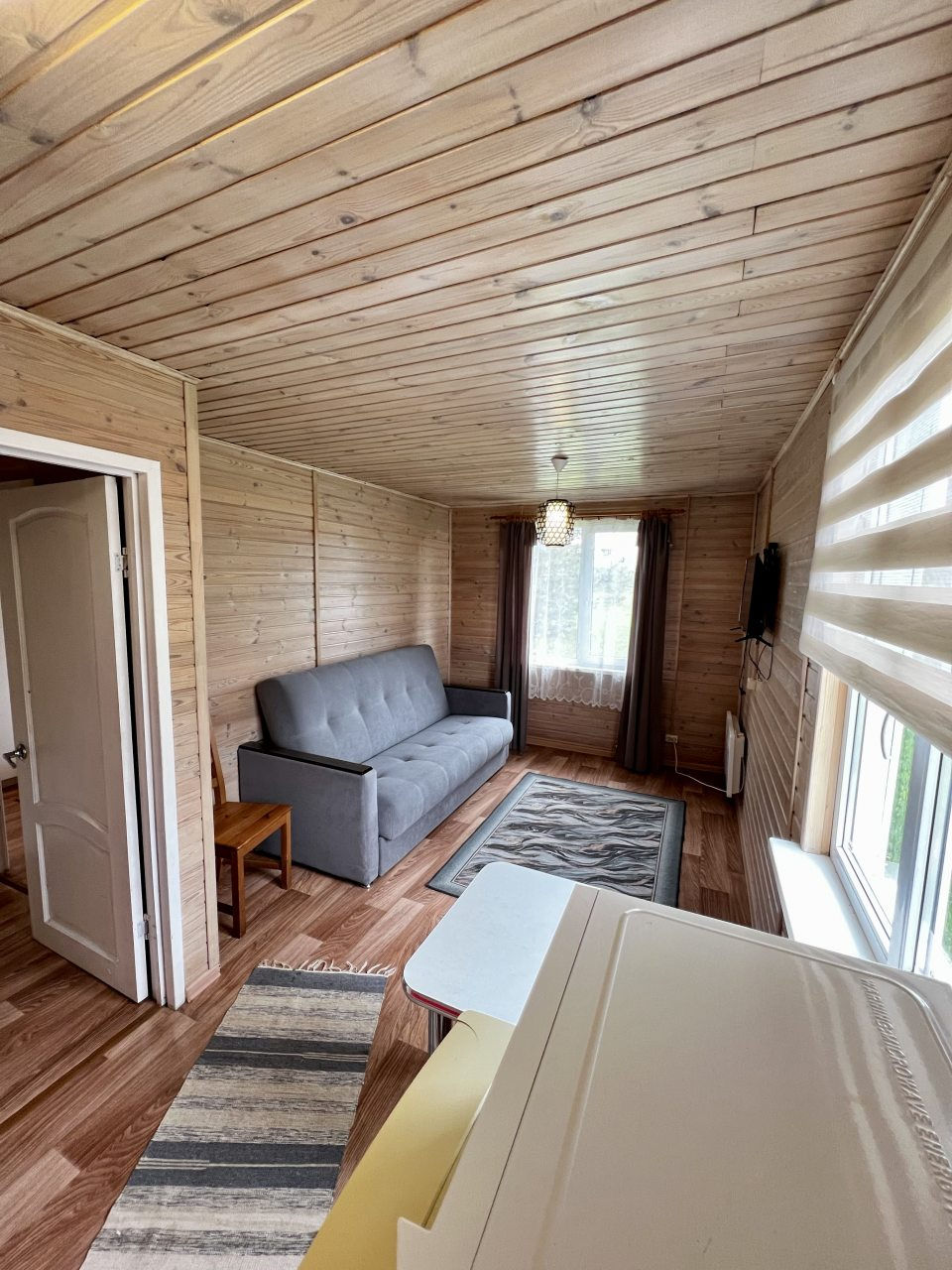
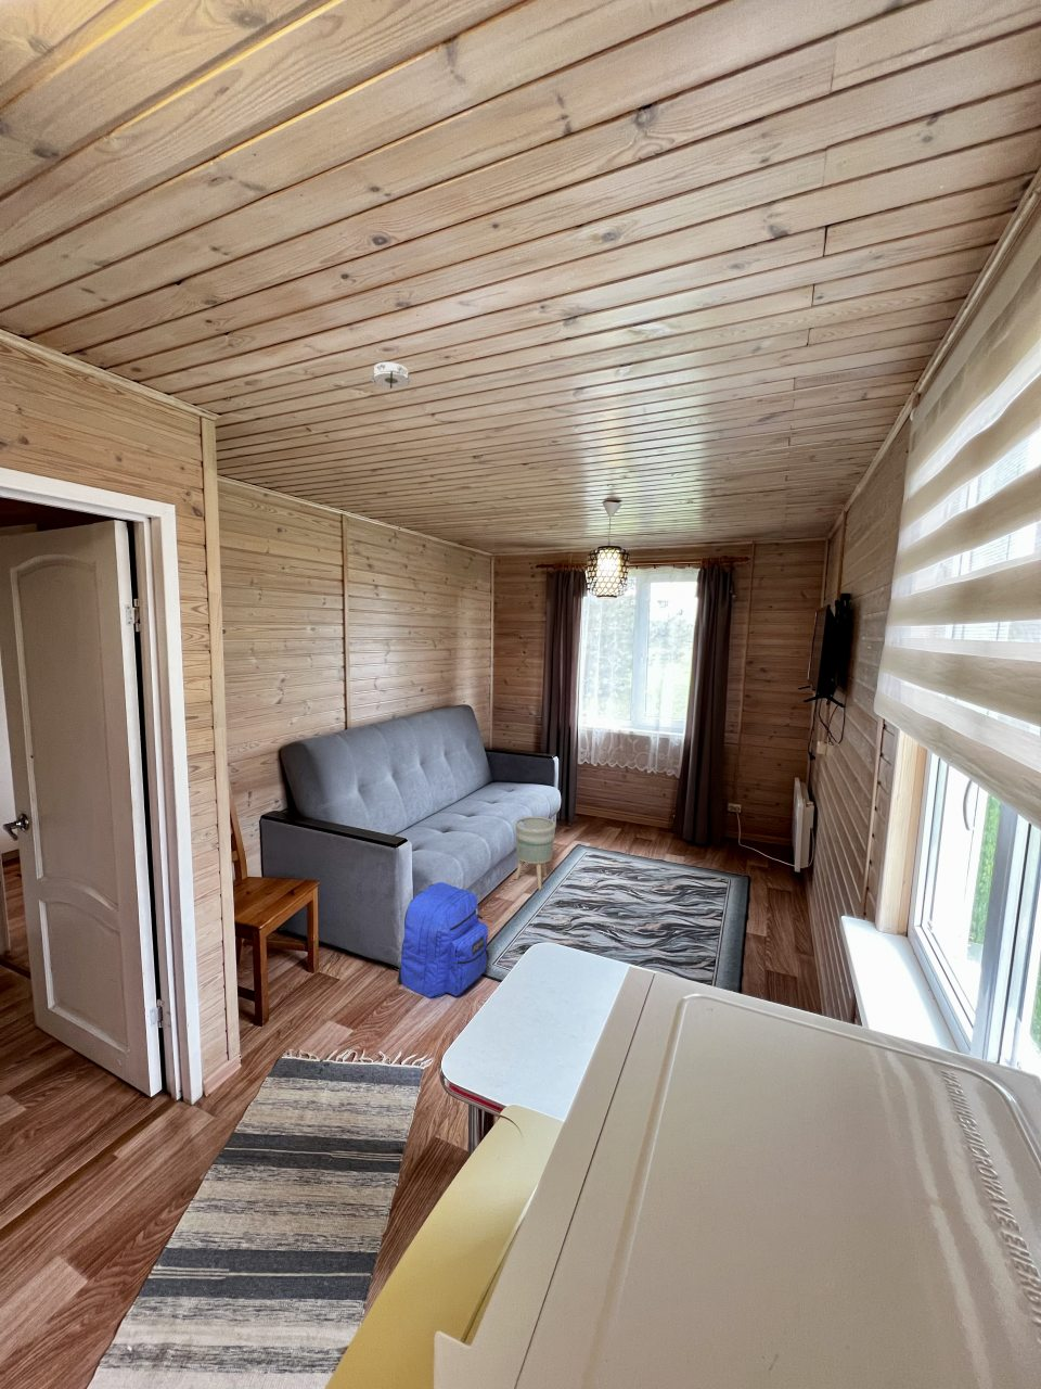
+ planter (535, 852)
+ backpack (448, 934)
+ smoke detector (389, 375)
